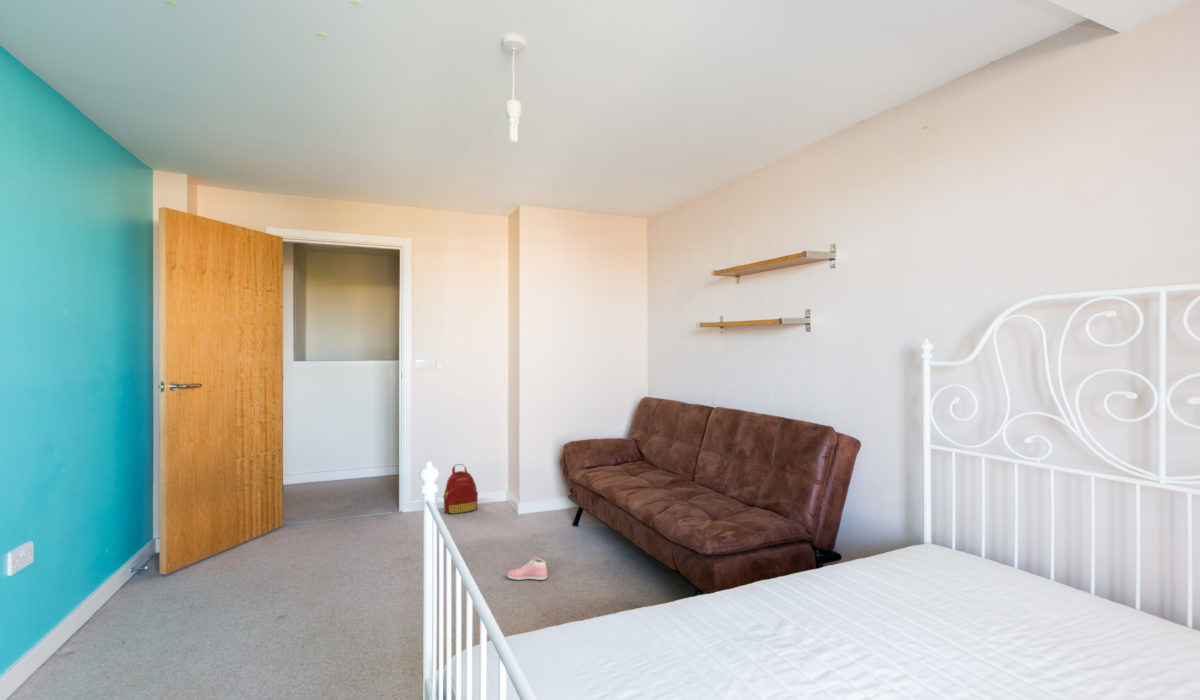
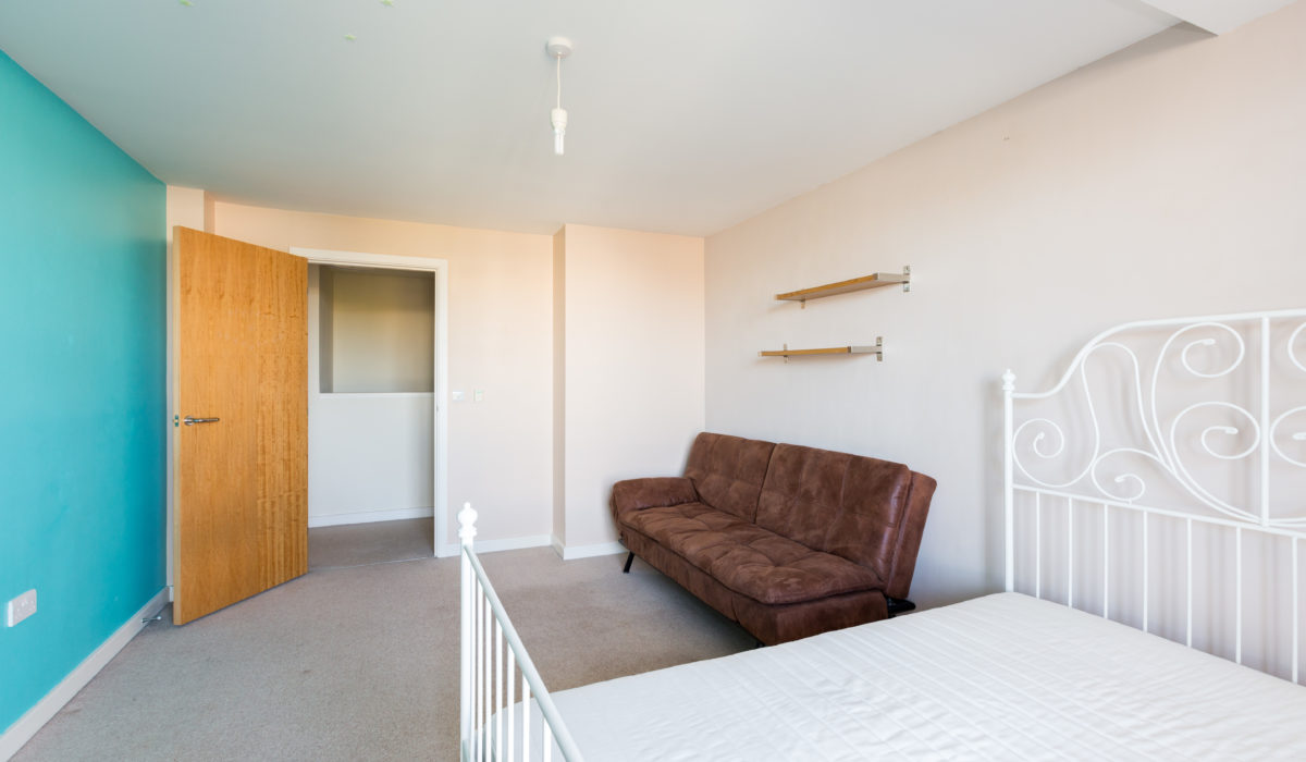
- sneaker (527, 567)
- backpack (460, 488)
